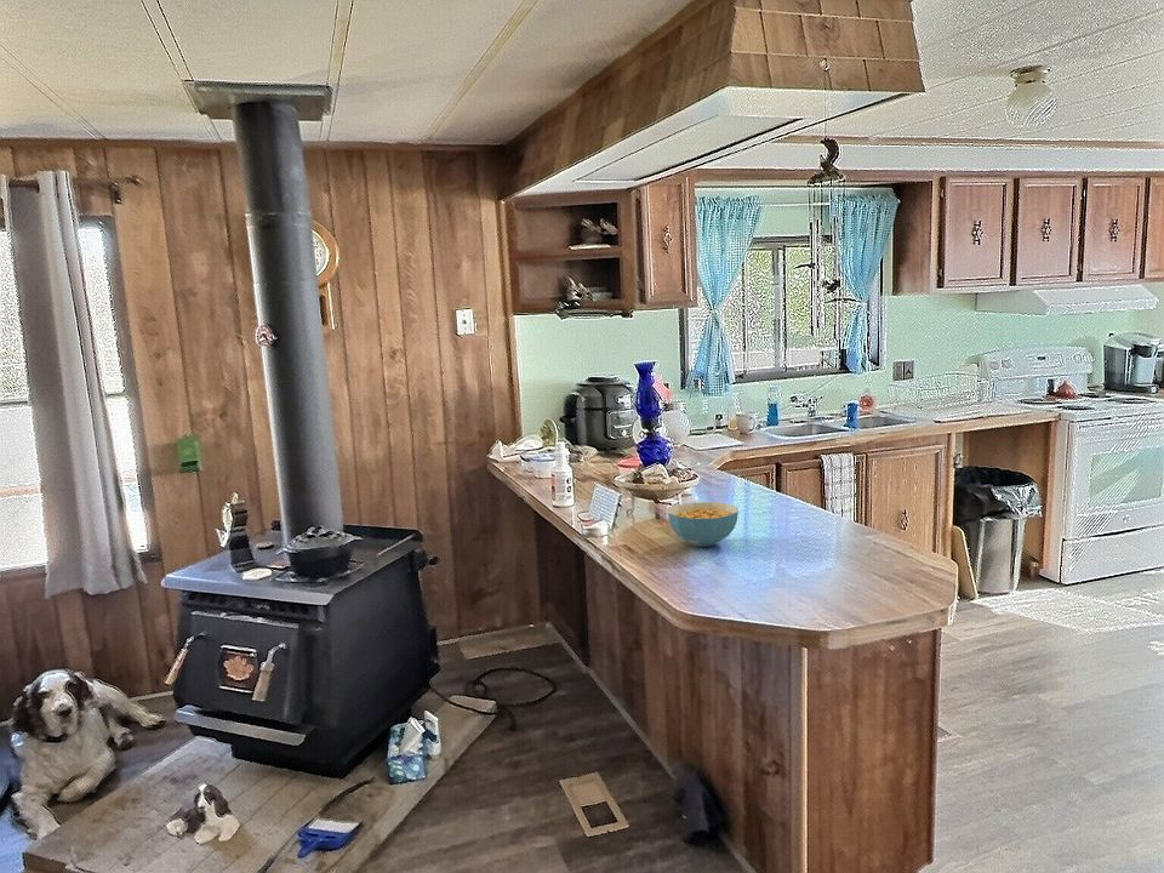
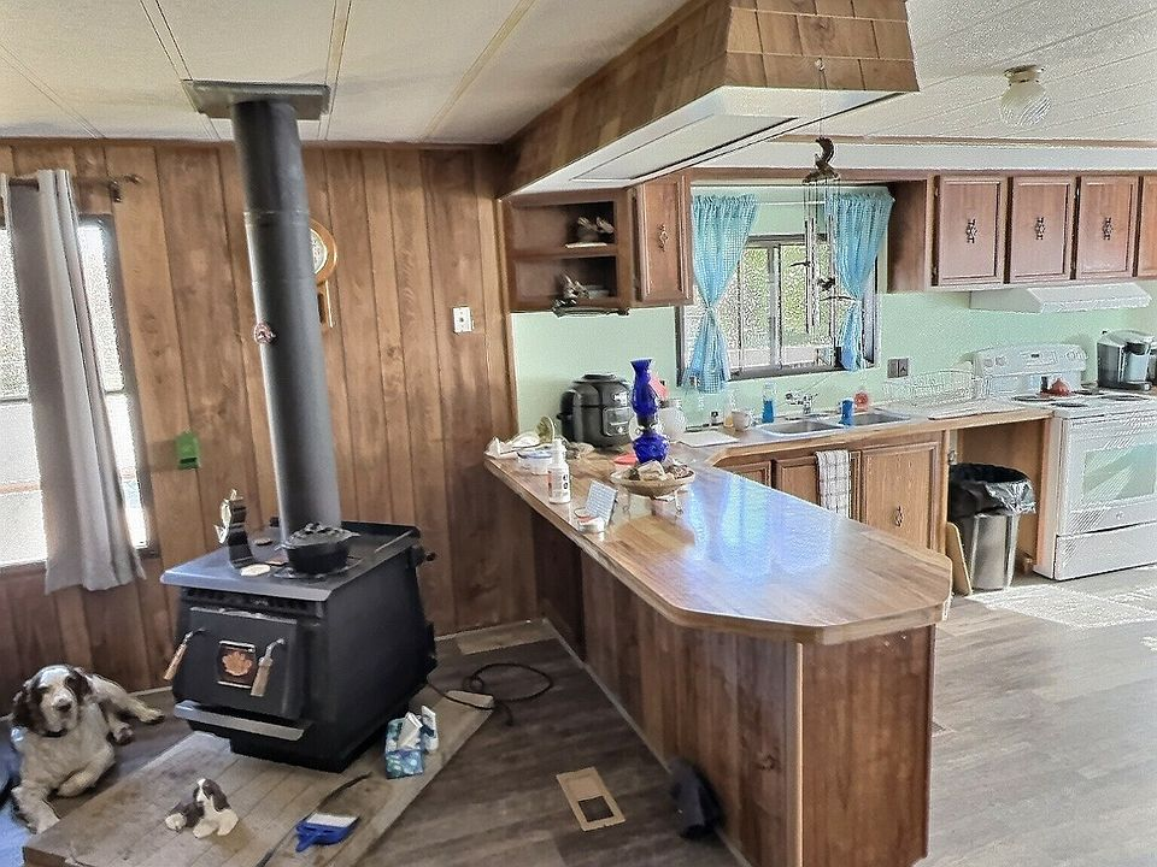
- cereal bowl (703, 526)
